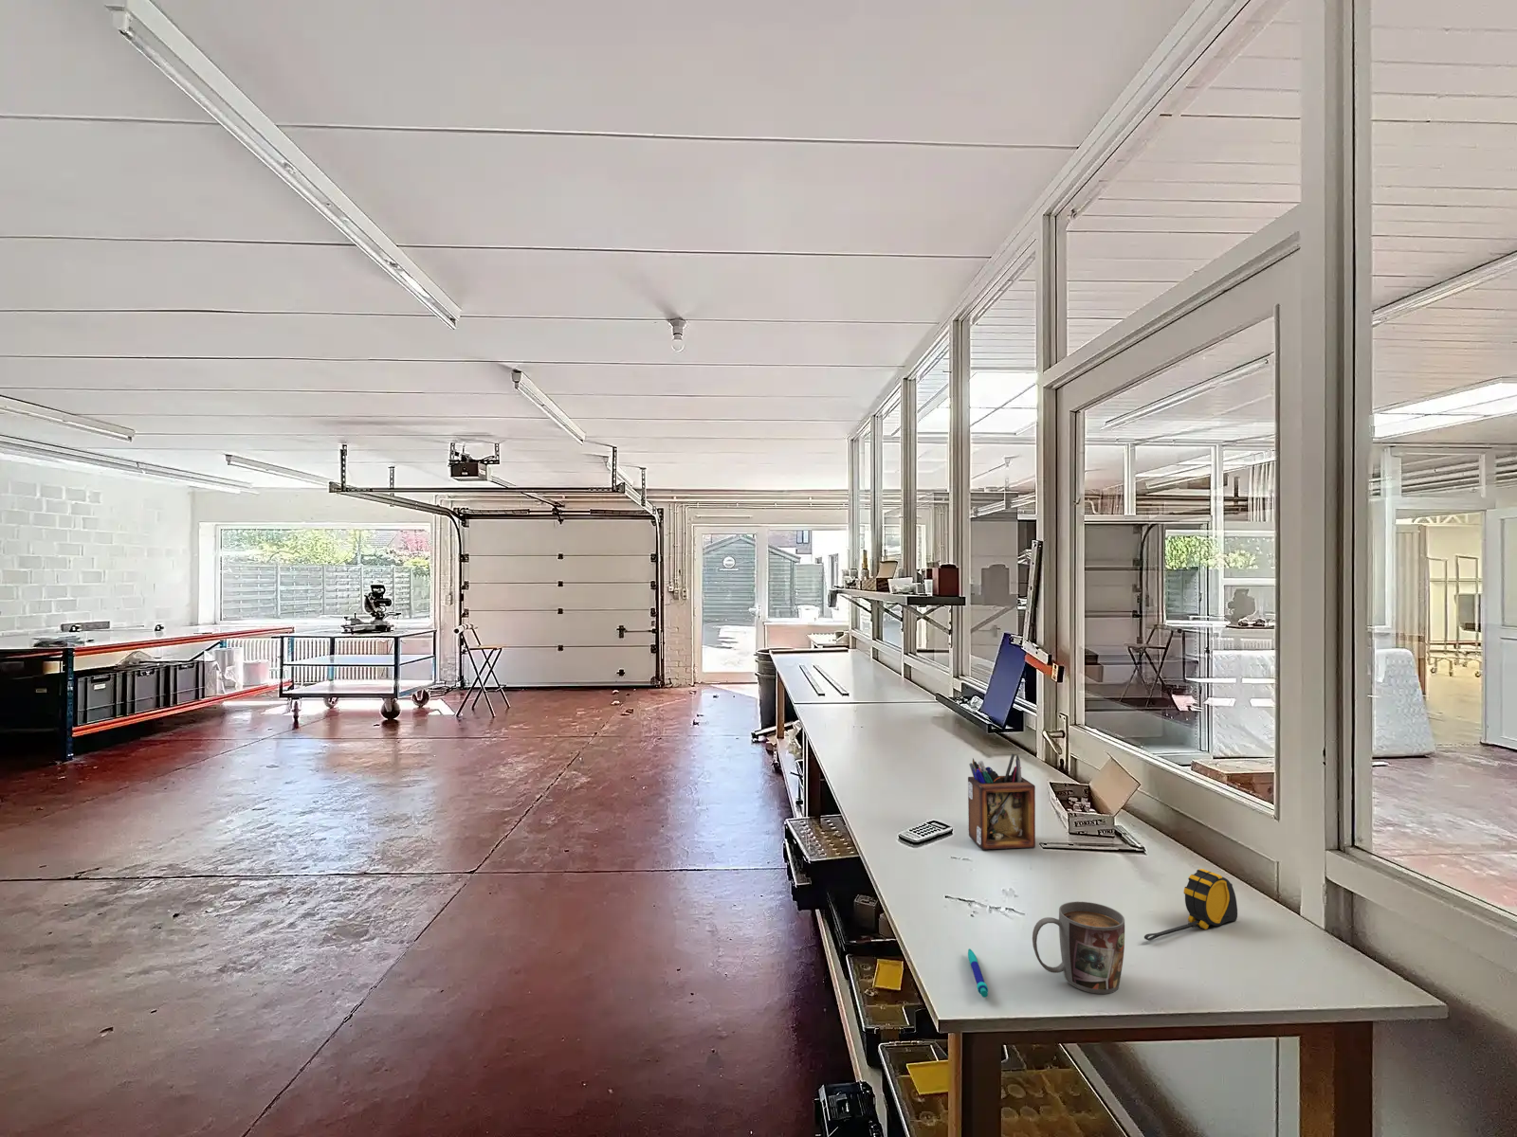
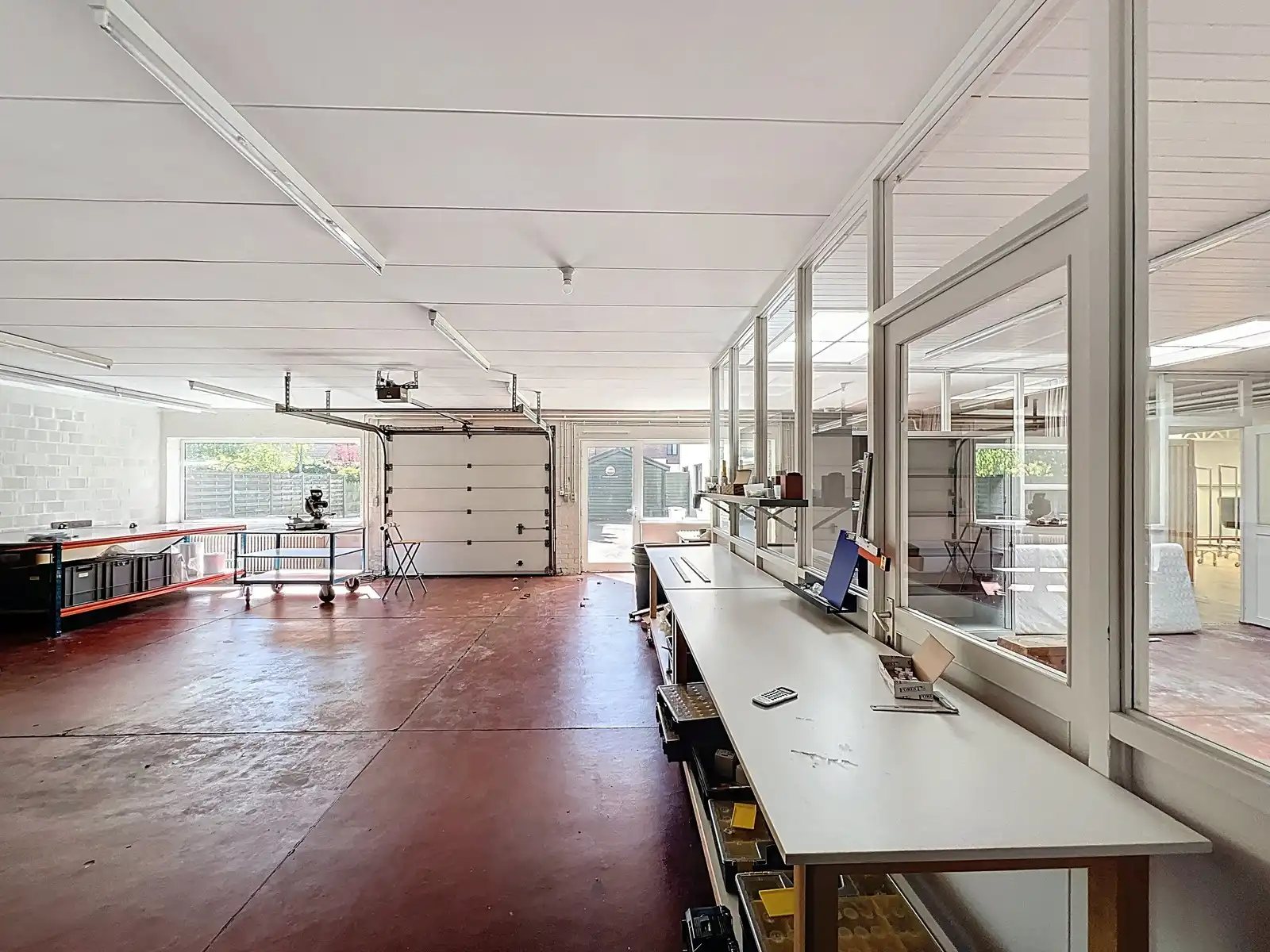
- mug (1077, 947)
- tape measure (1189, 903)
- desk organizer (1000, 800)
- pen (977, 970)
